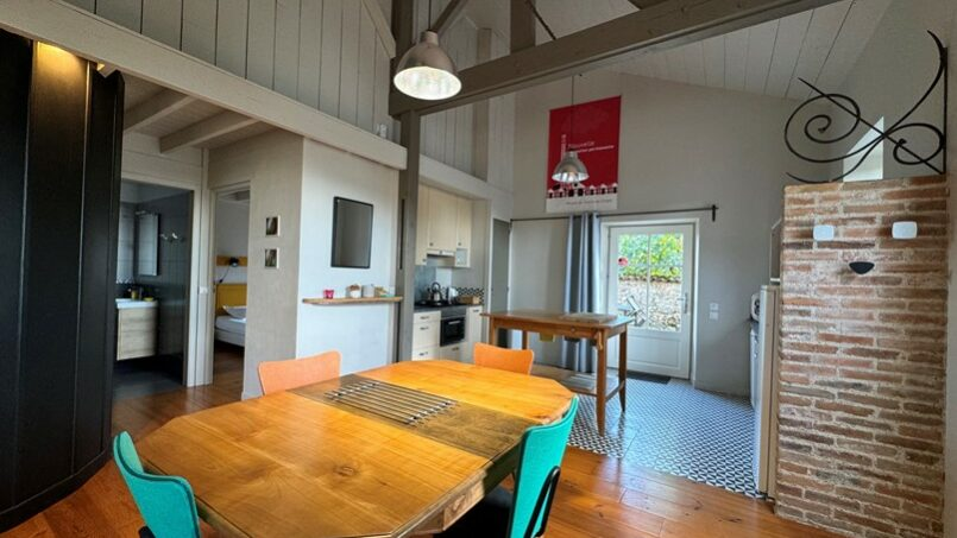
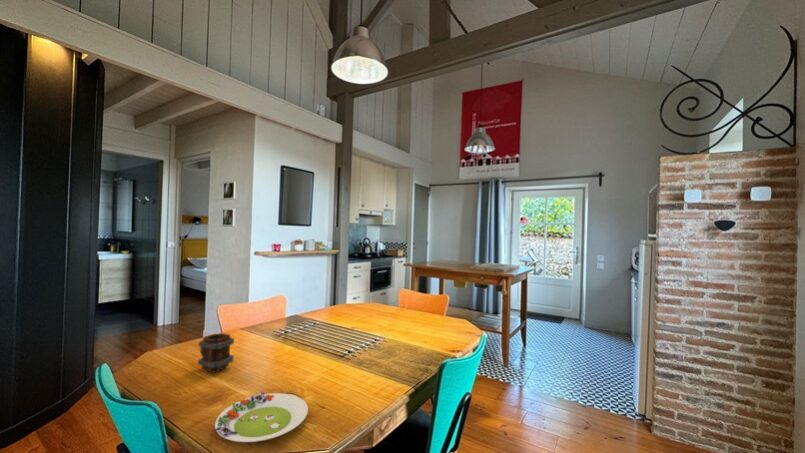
+ mug (214, 352)
+ salad plate (263, 416)
